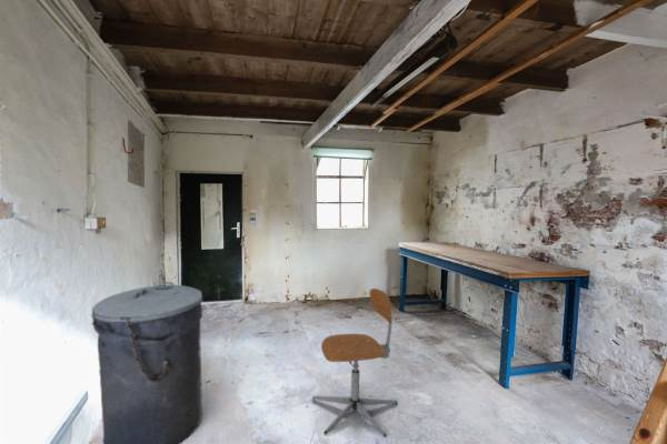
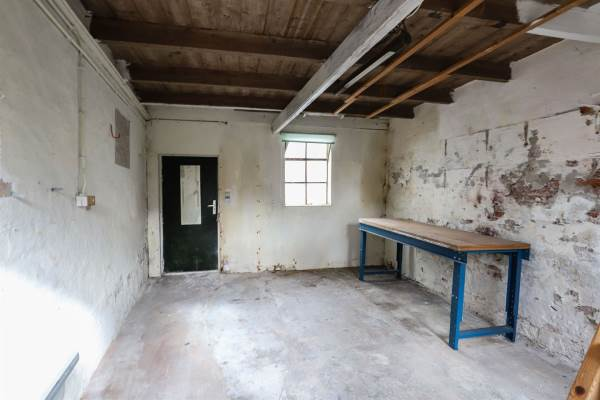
- trash can (151, 360)
- office chair (359, 352)
